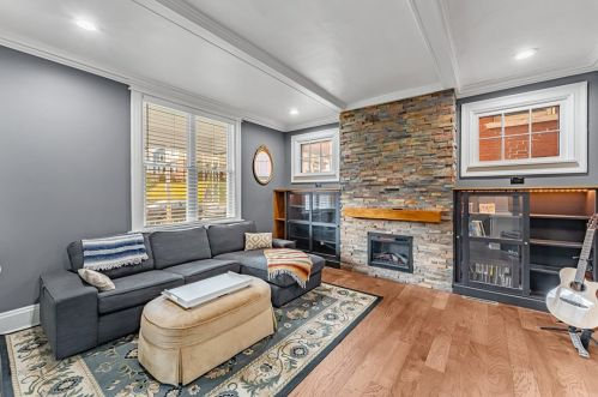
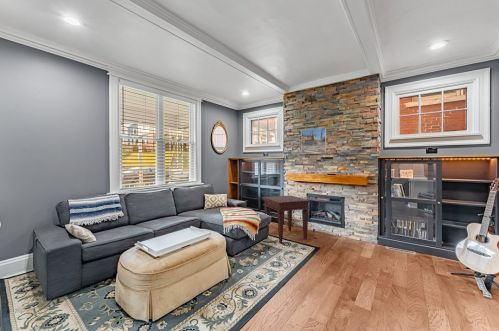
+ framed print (313, 141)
+ side table (283, 217)
